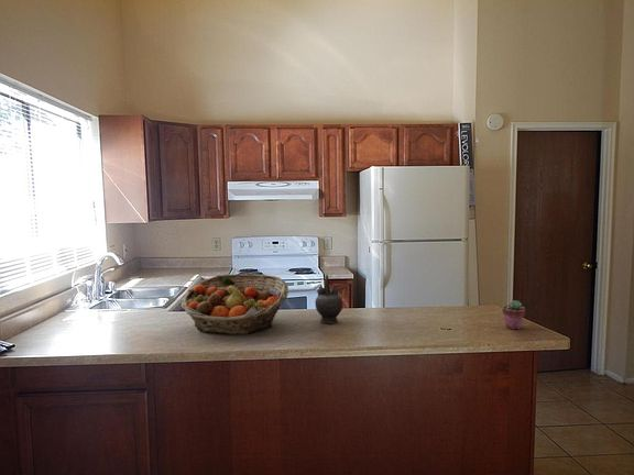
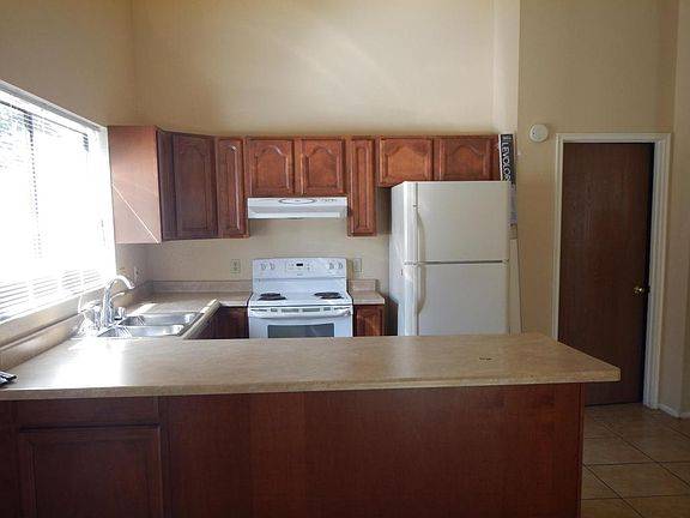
- fruit basket (236, 302)
- potted succulent (513, 313)
- teapot (329, 297)
